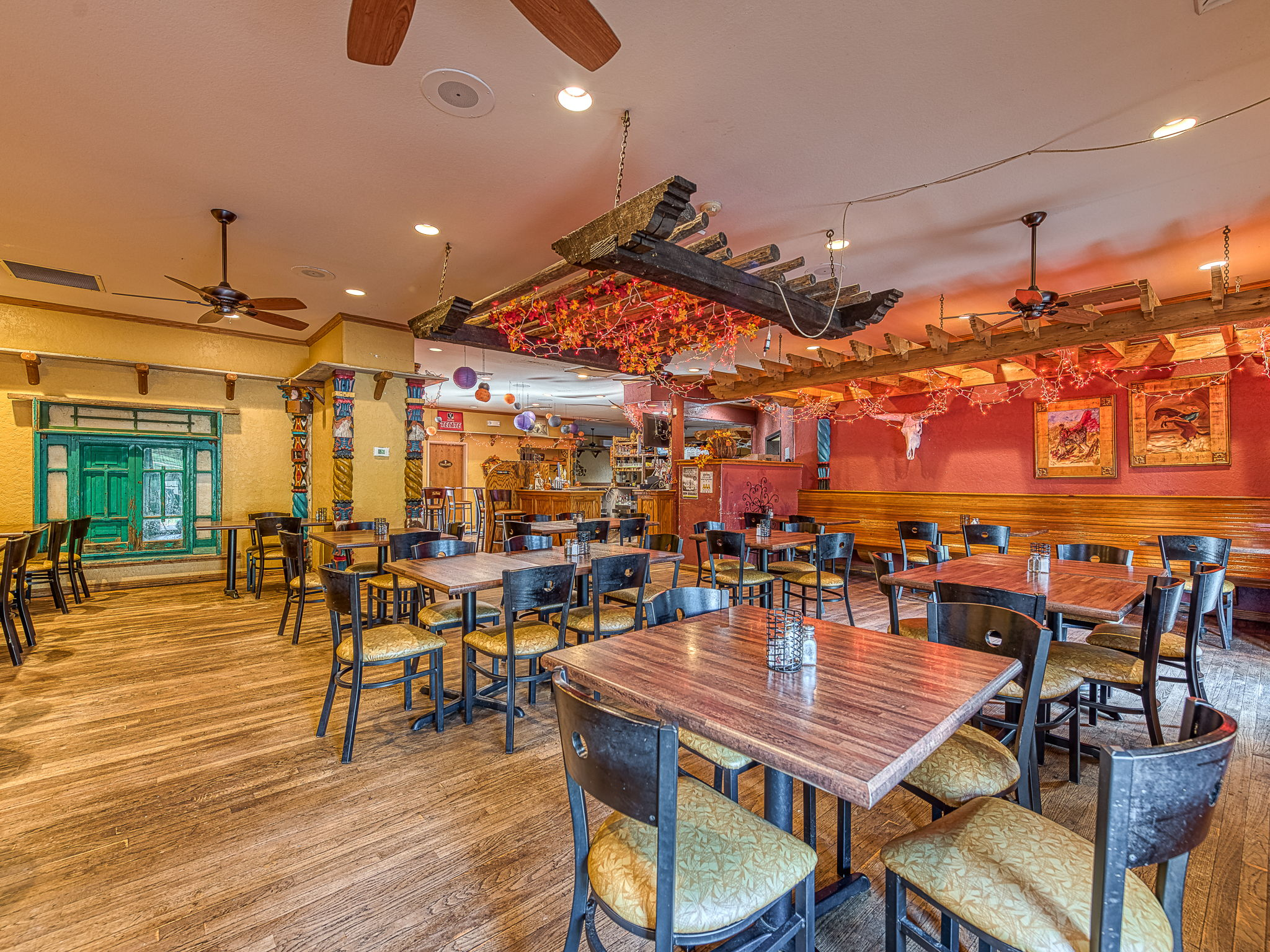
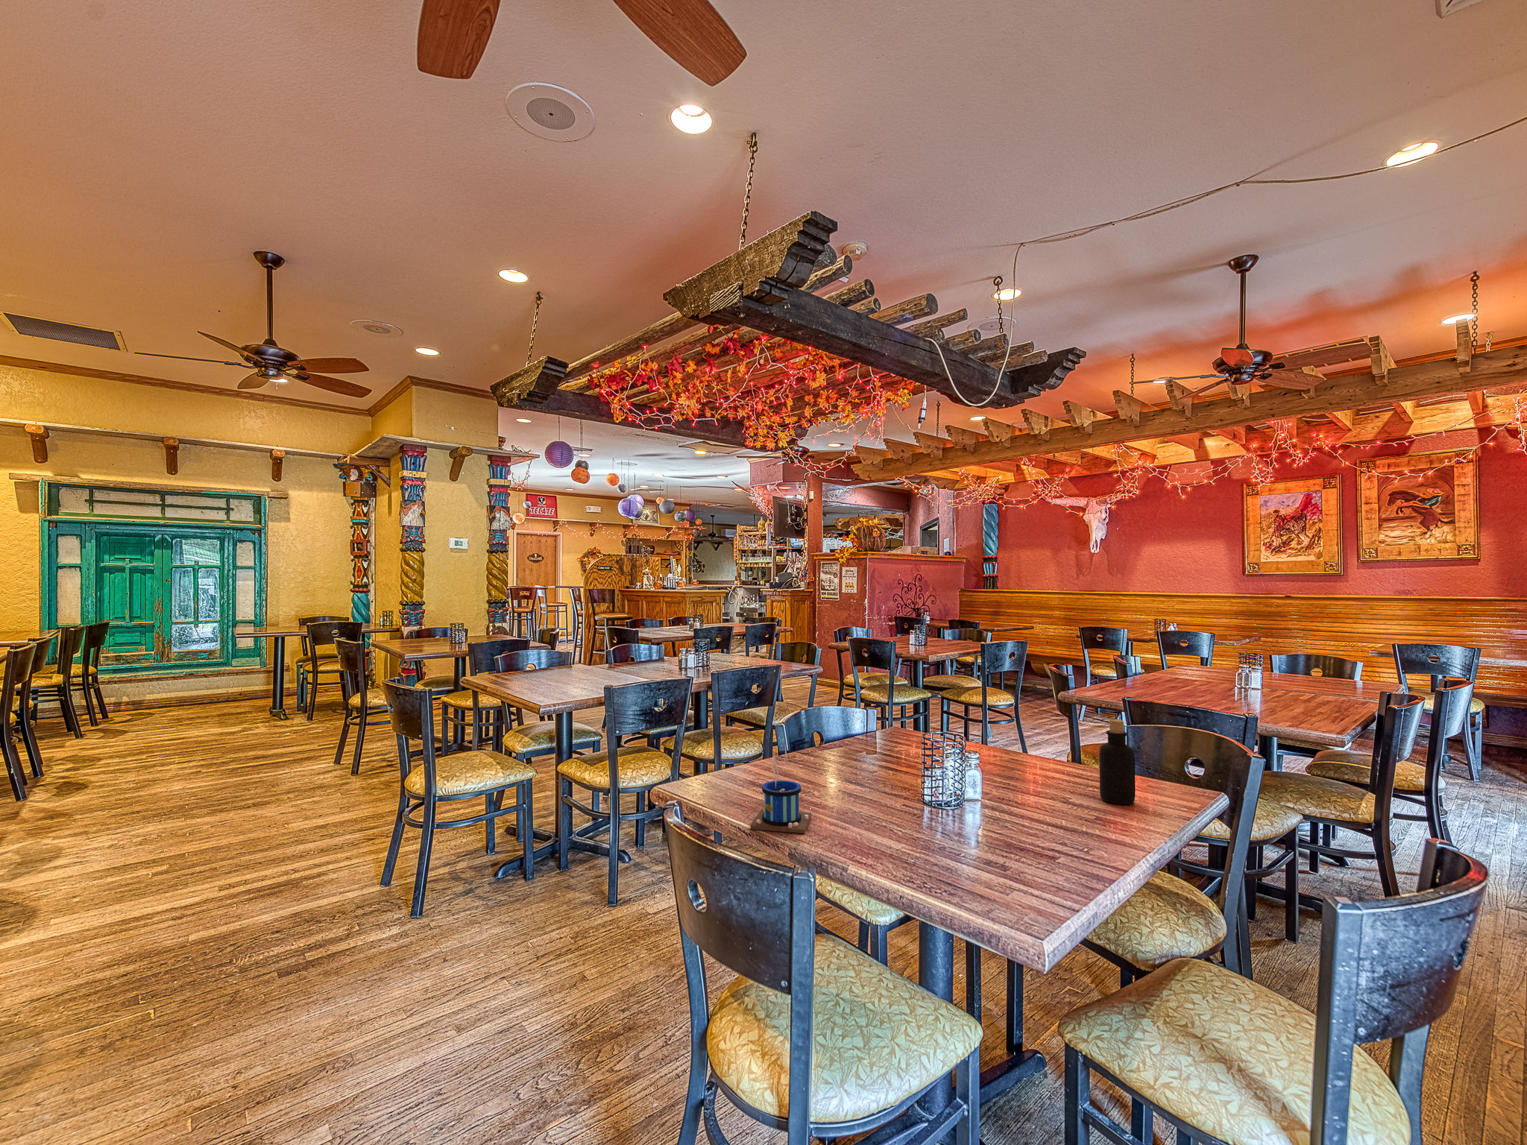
+ mug (780, 783)
+ bottle (1116, 760)
